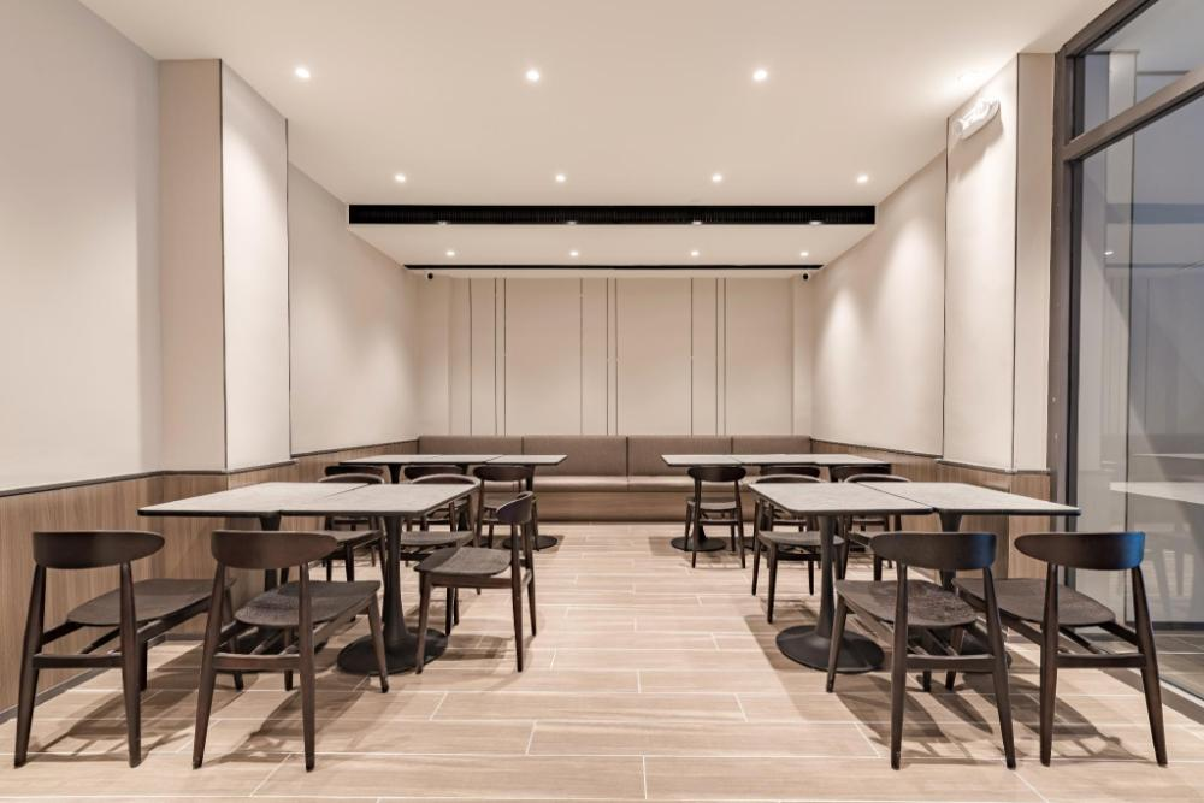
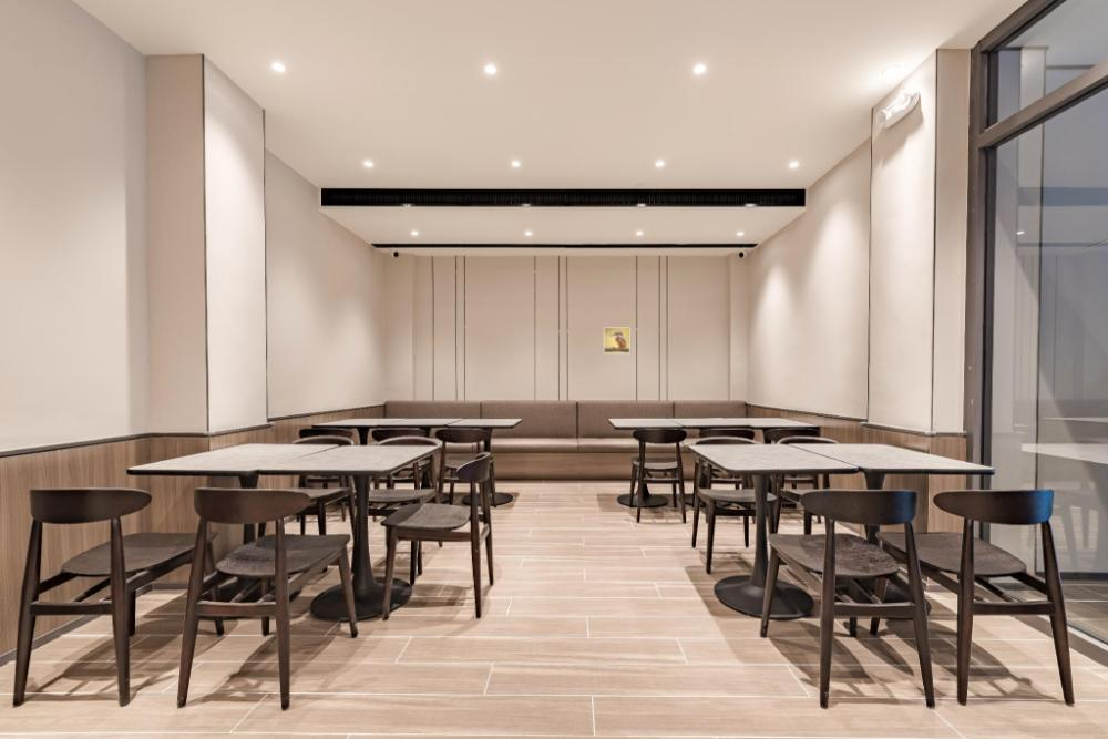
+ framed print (616, 340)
